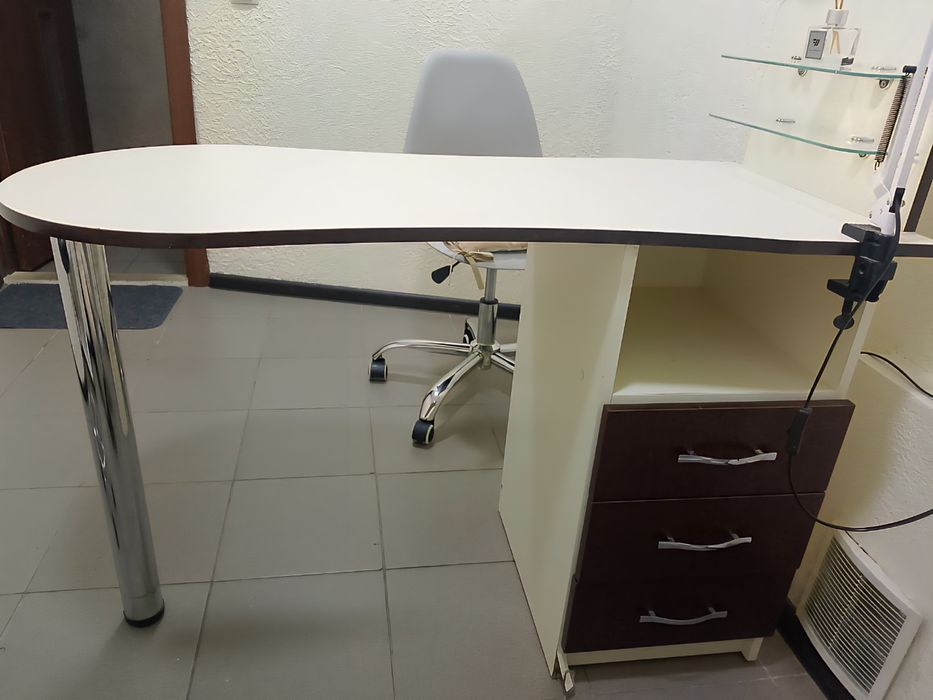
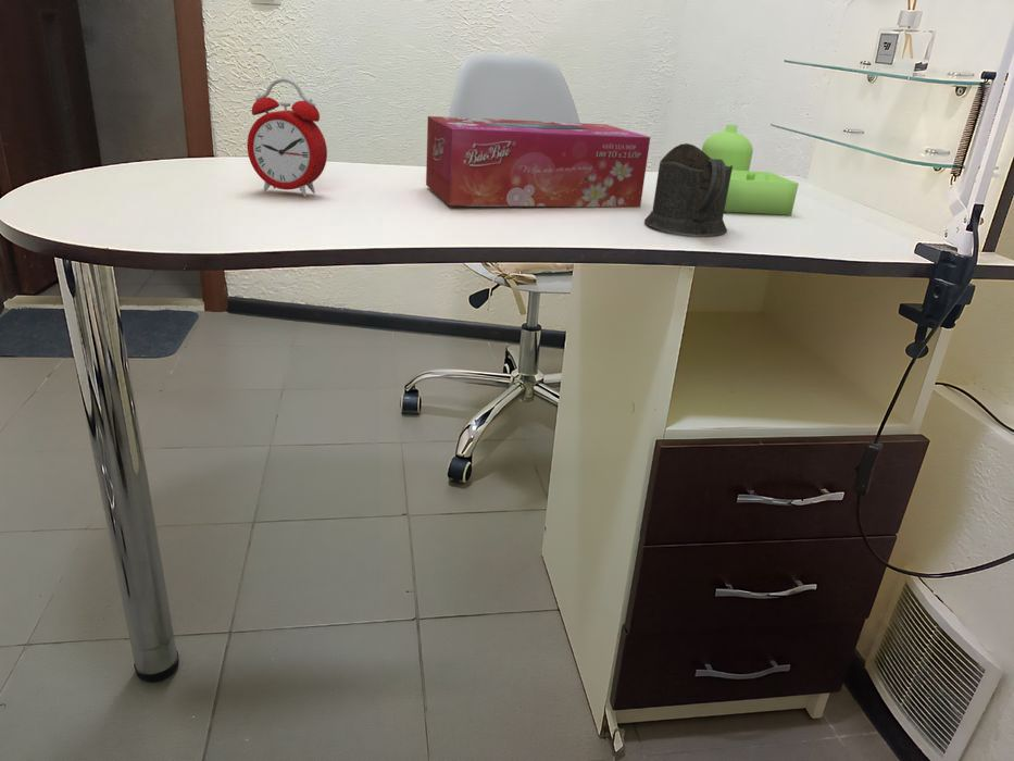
+ alarm clock (286, 137)
+ soap dispenser (739, 164)
+ cup (696, 189)
+ tissue box (534, 161)
